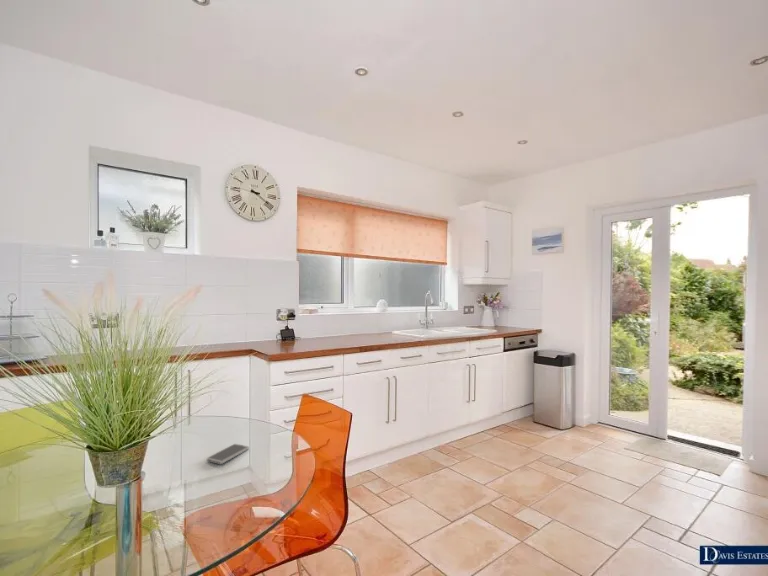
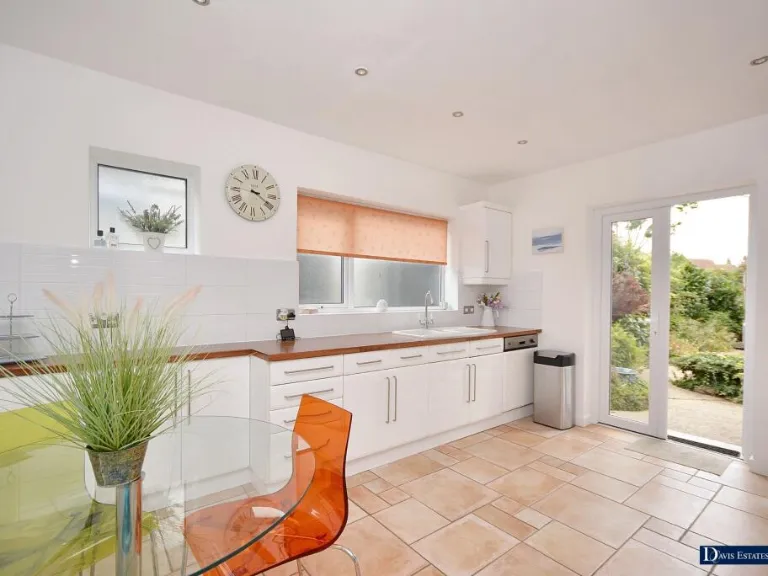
- smartphone (228, 453)
